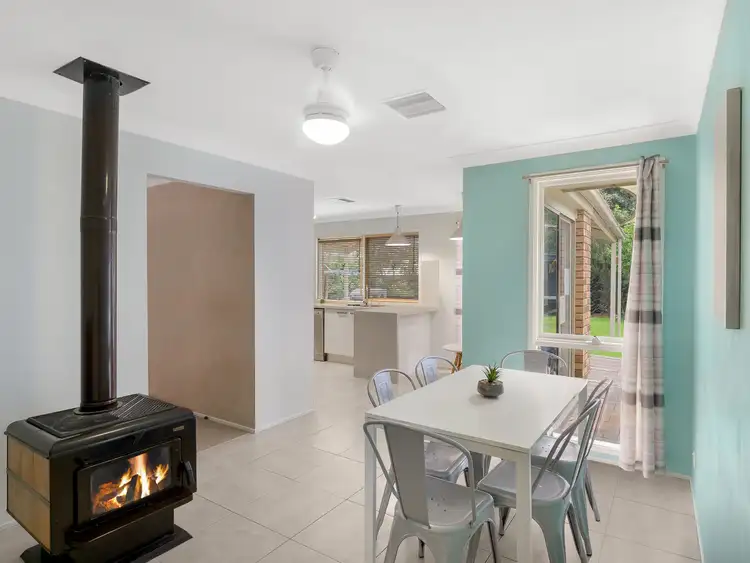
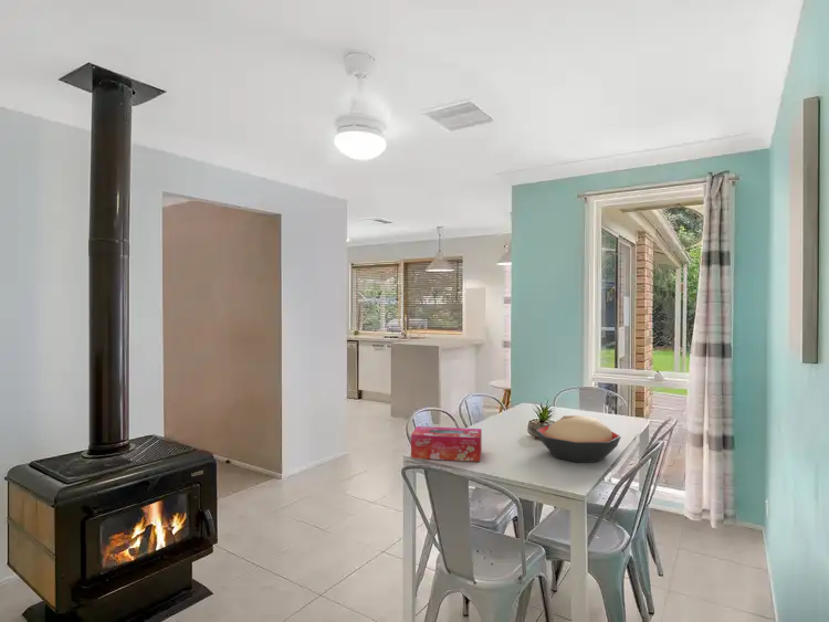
+ decorative bowl (577, 435)
+ tissue box (447, 443)
